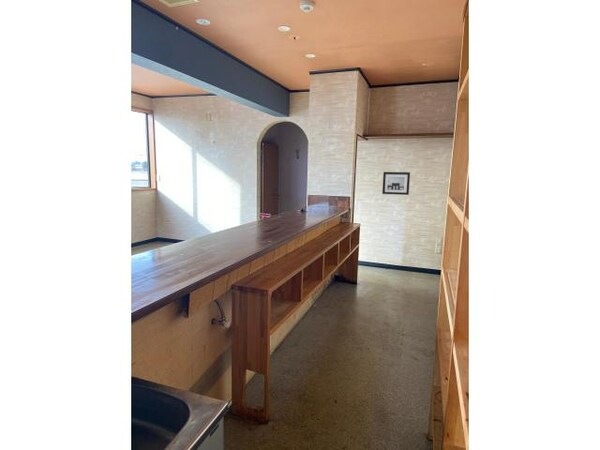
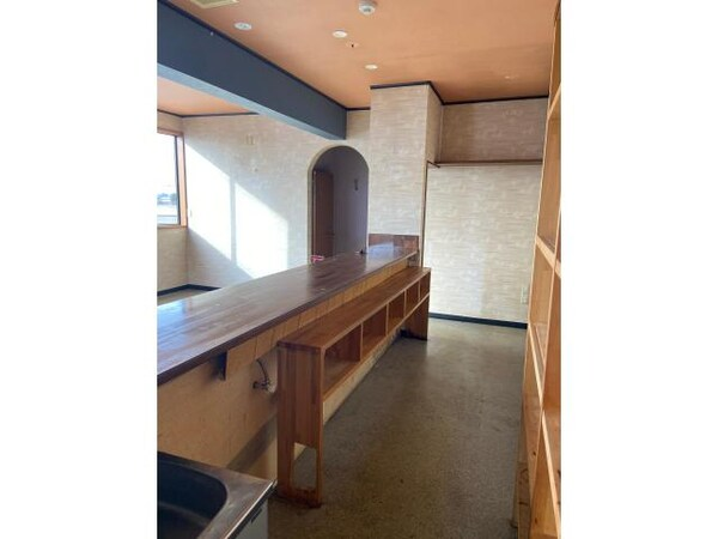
- wall art (396, 183)
